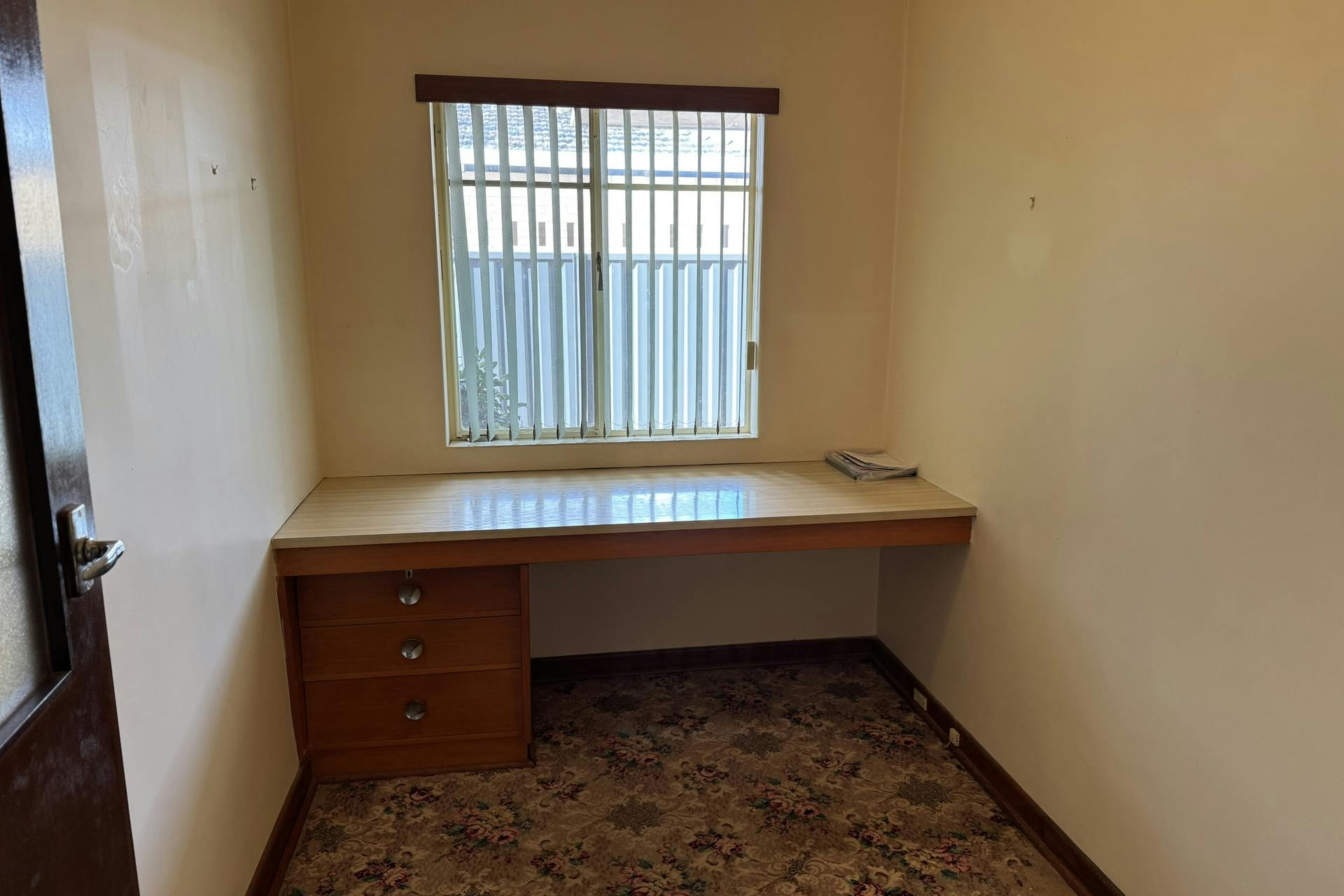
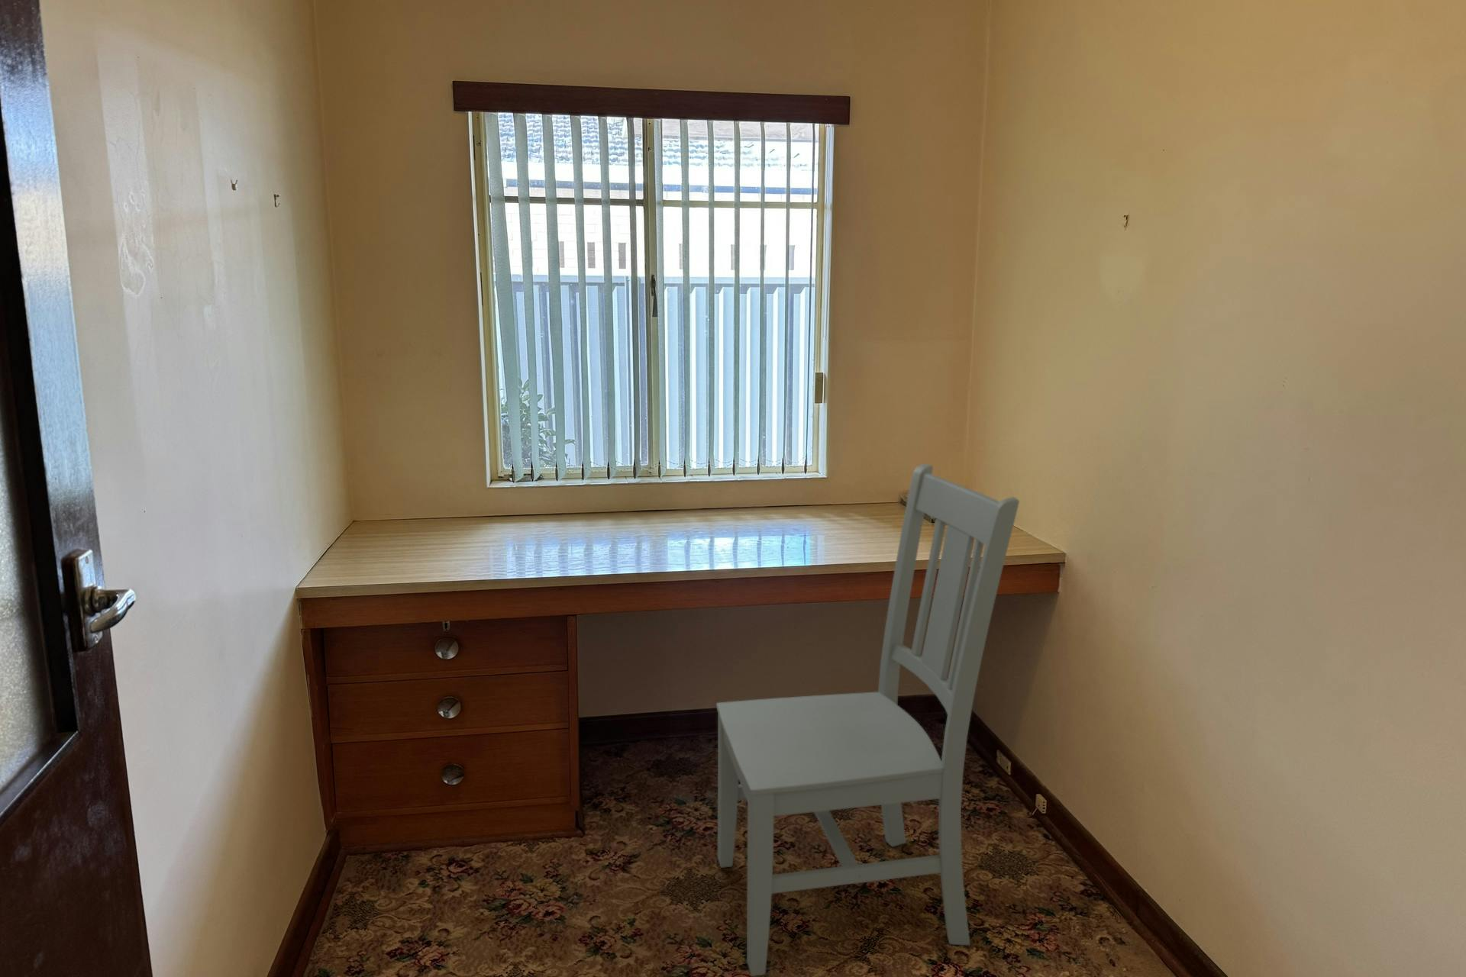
+ chair (850, 700)
